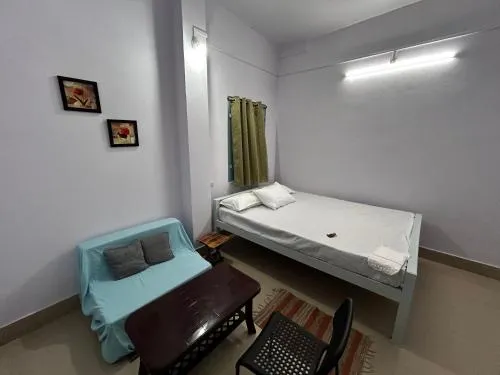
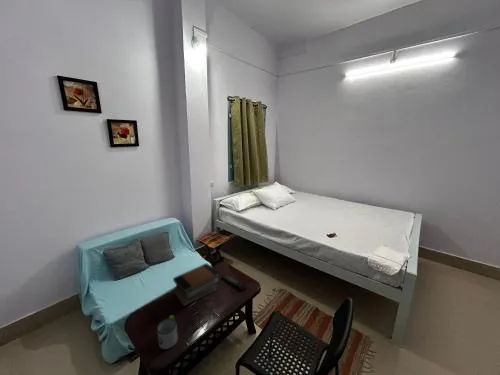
+ remote control (233, 281)
+ mug (168, 330)
+ book stack (197, 283)
